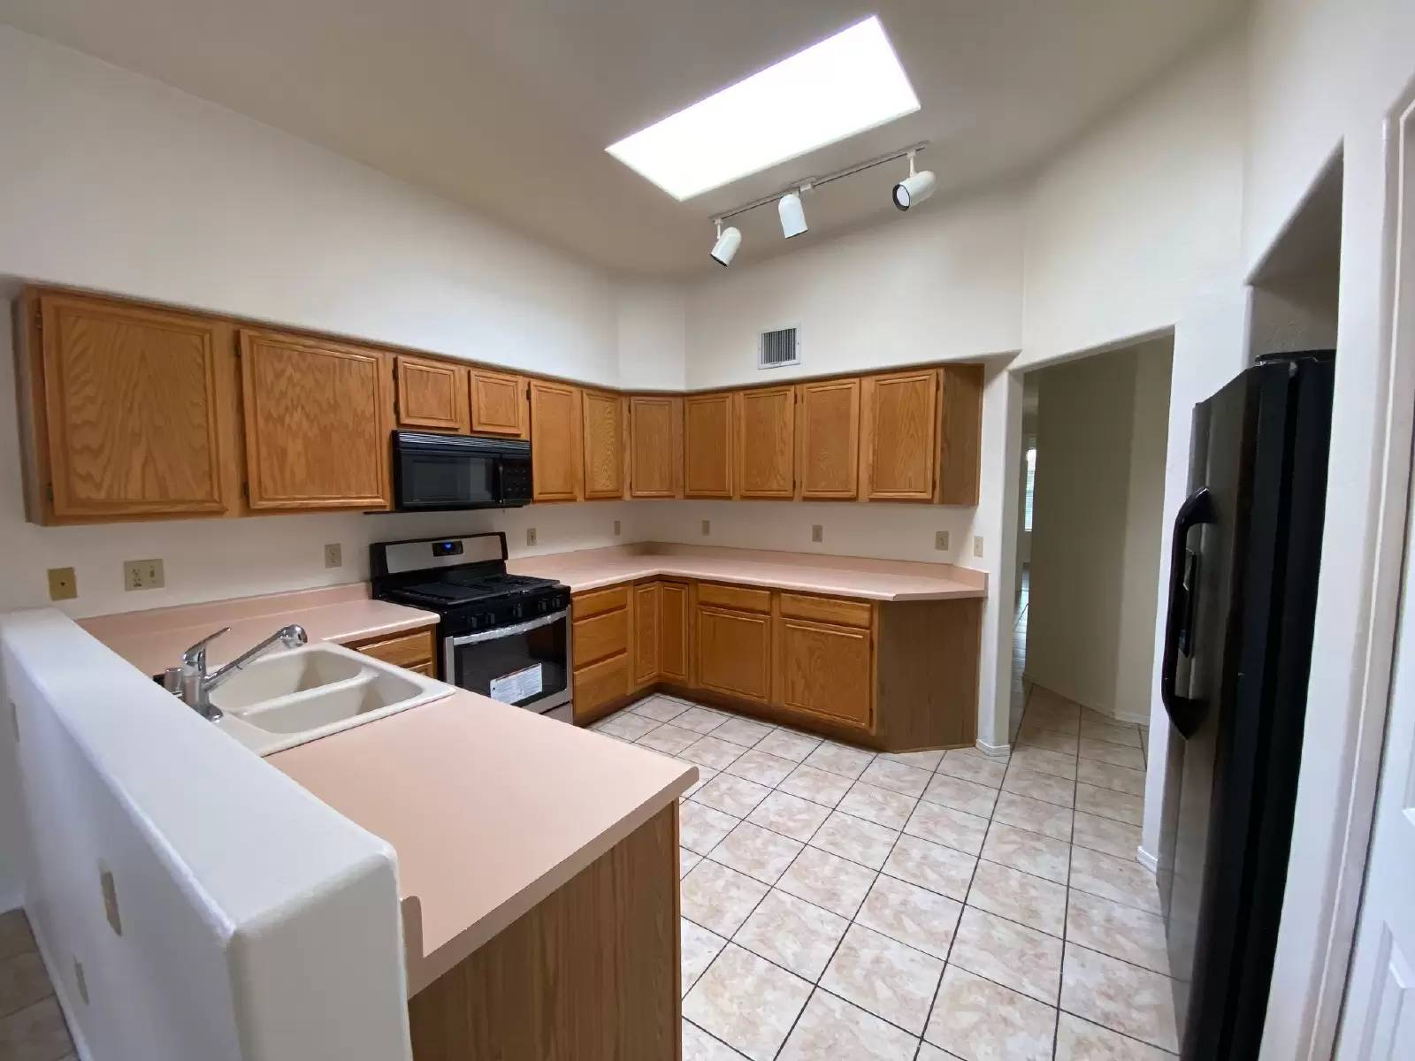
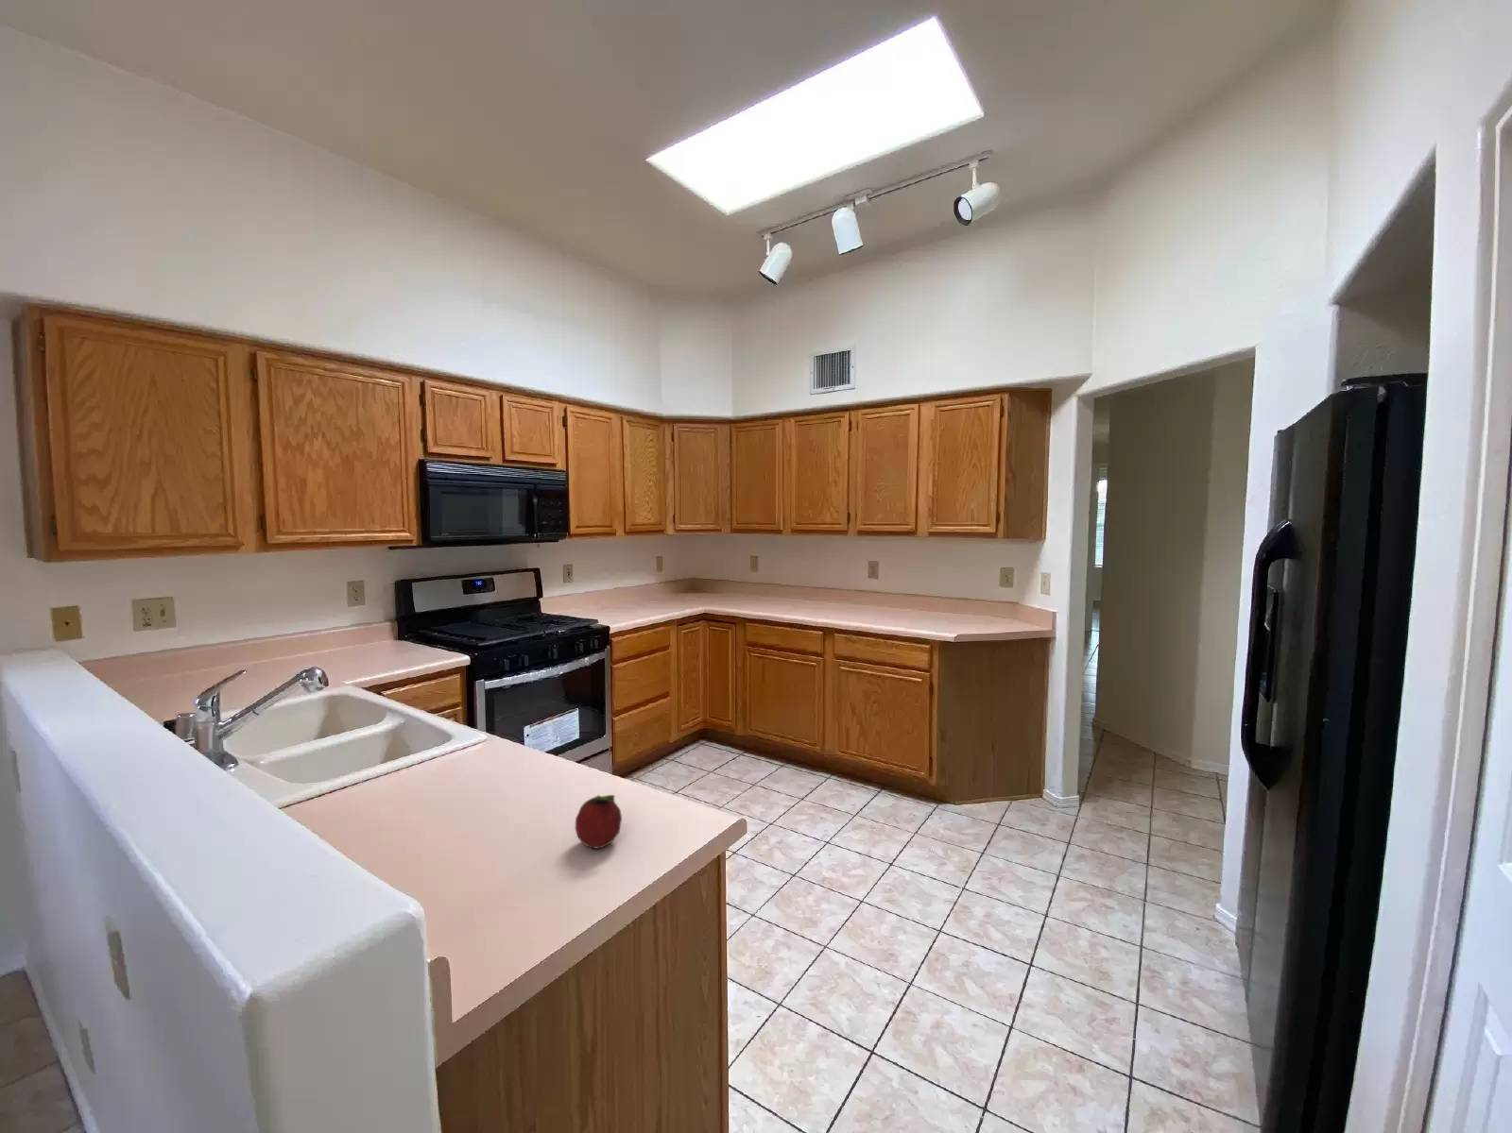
+ fruit (599, 818)
